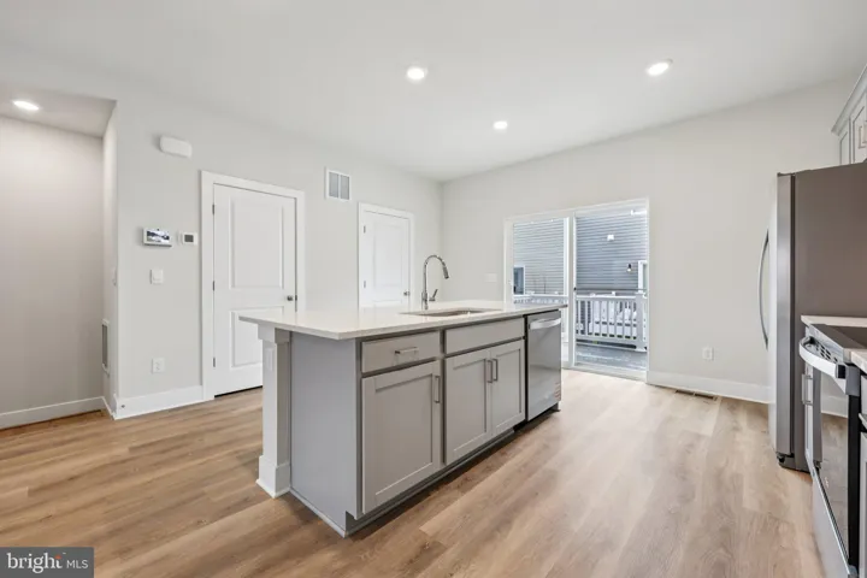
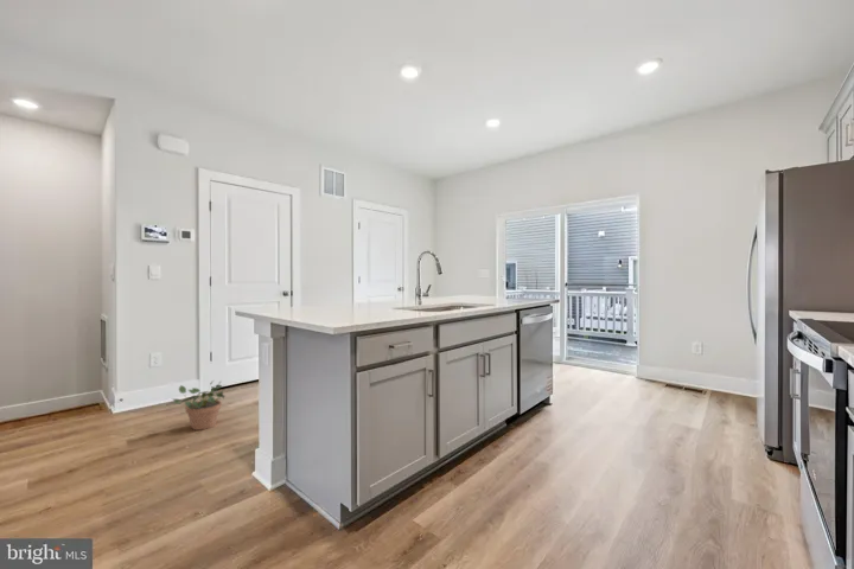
+ potted plant (199, 405)
